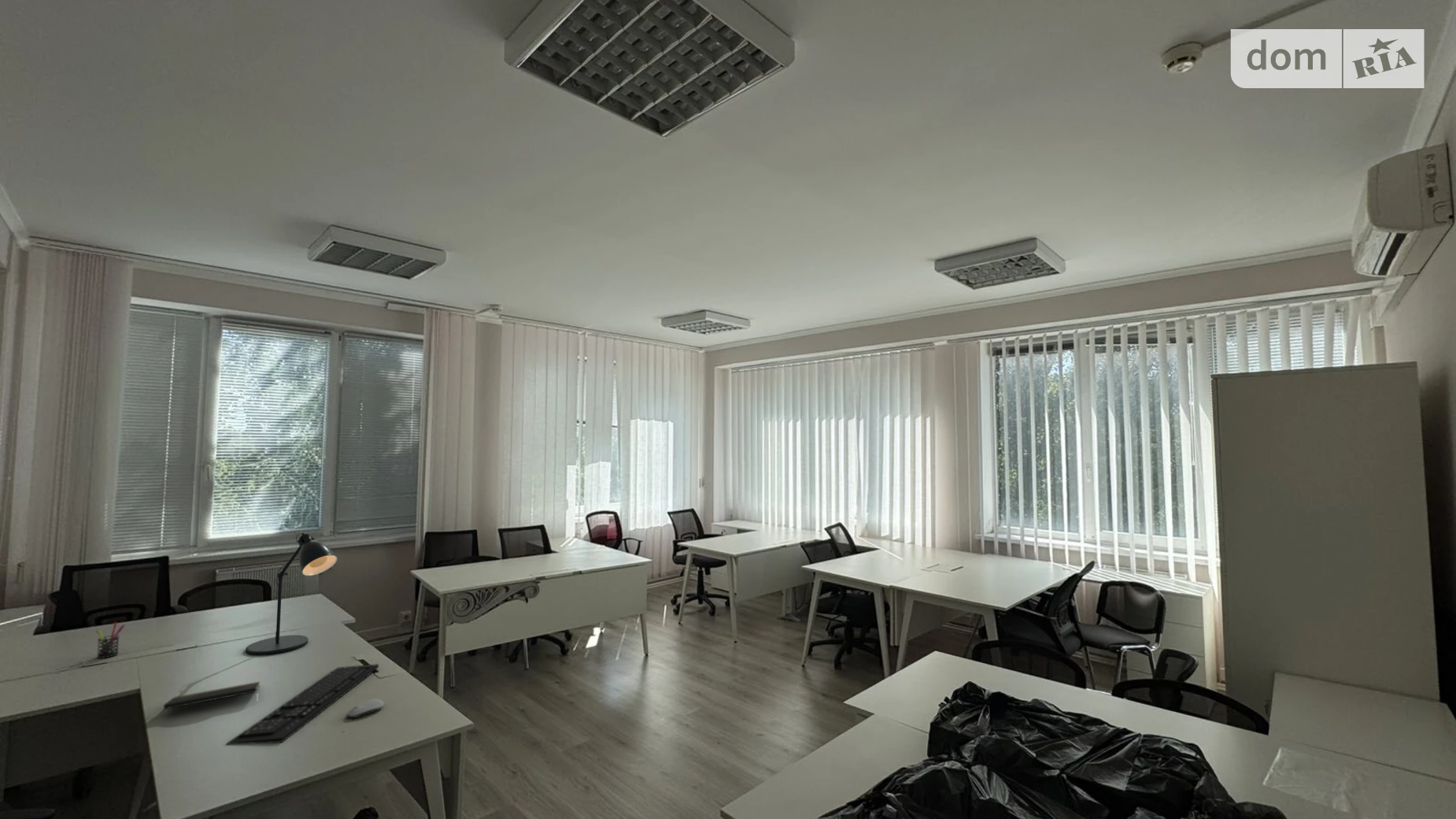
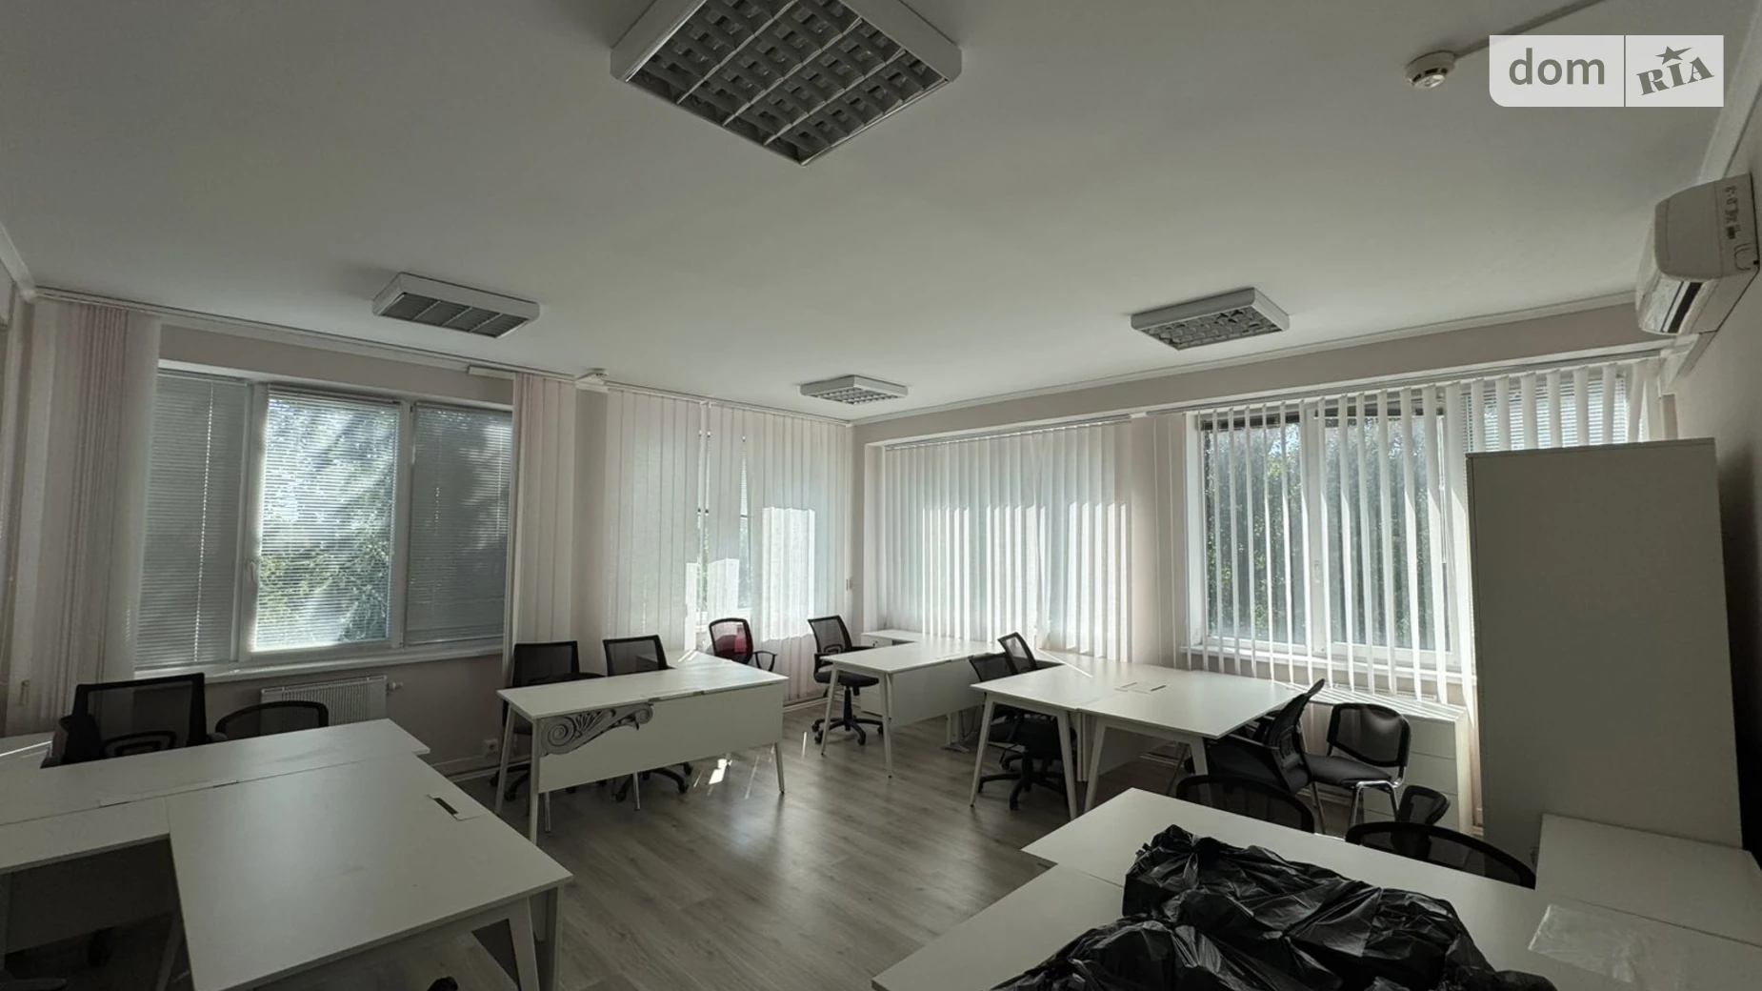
- pen holder (107, 639)
- desk lamp (281, 591)
- keyboard (313, 697)
- notepad (215, 694)
- computer mouse (365, 706)
